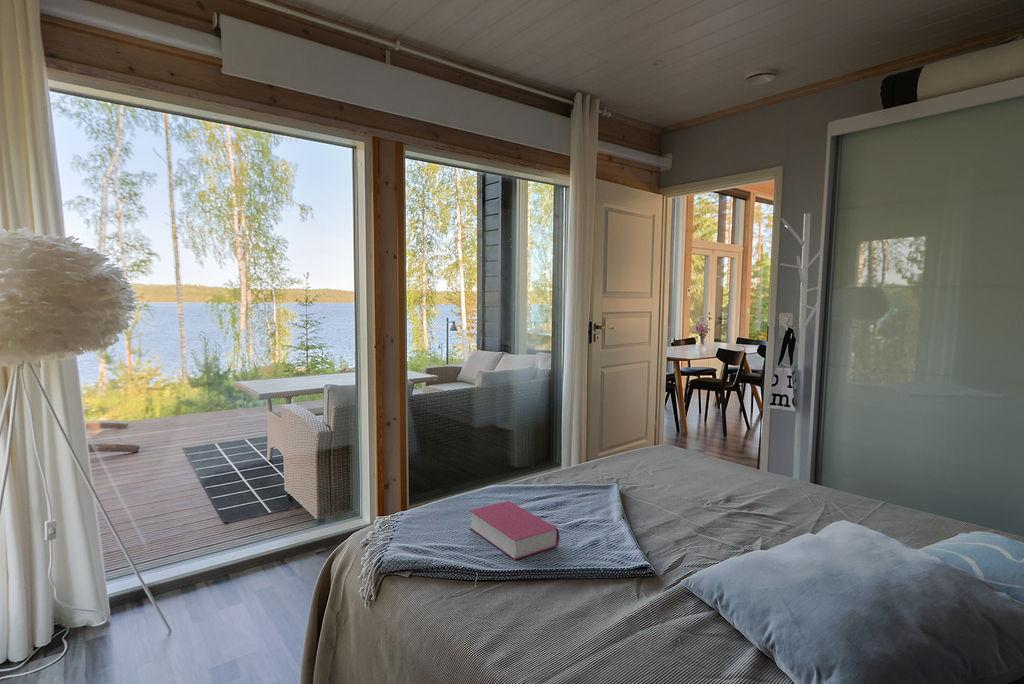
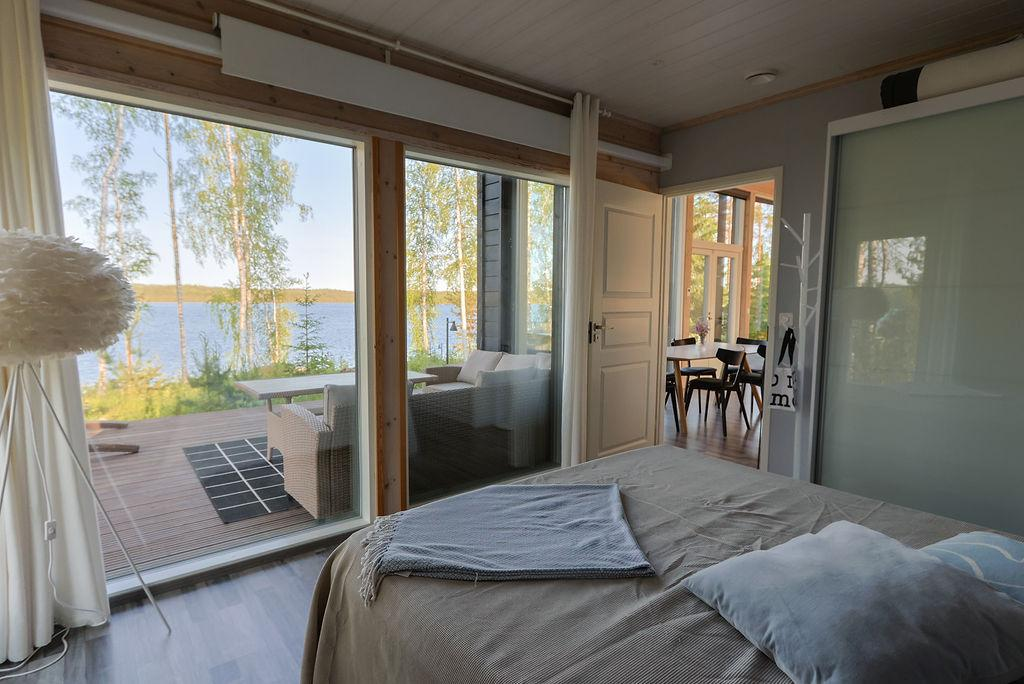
- book (512, 527)
